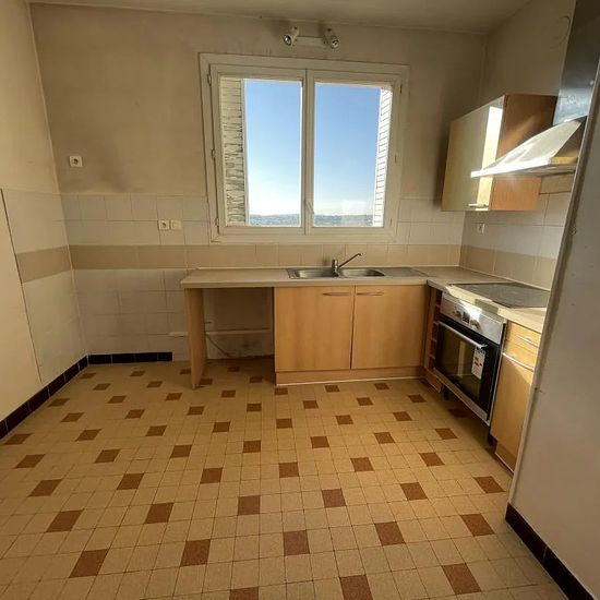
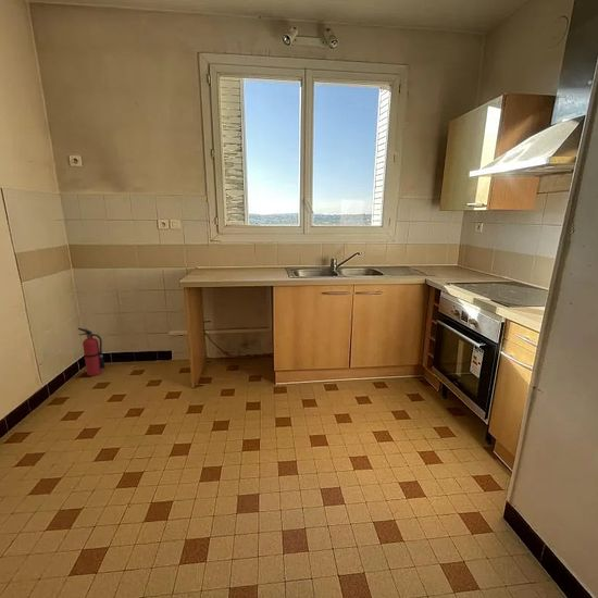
+ fire extinguisher (91, 350)
